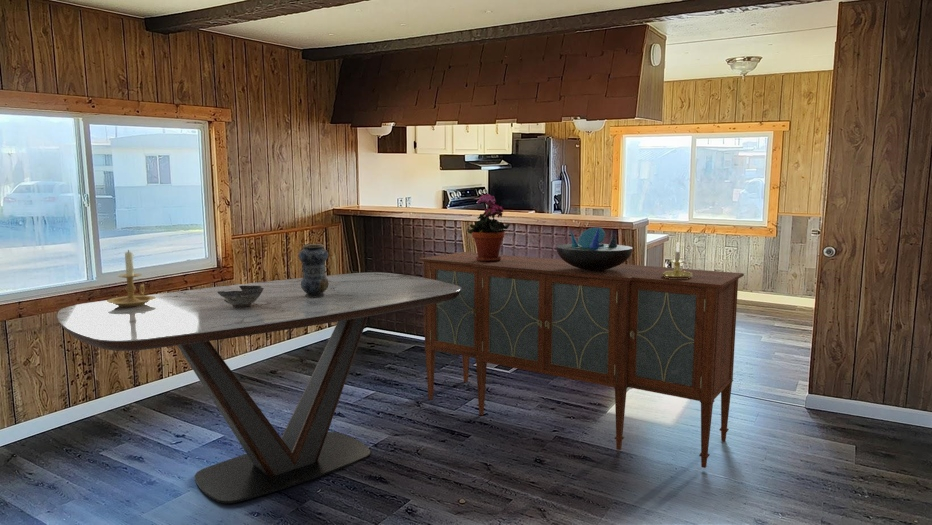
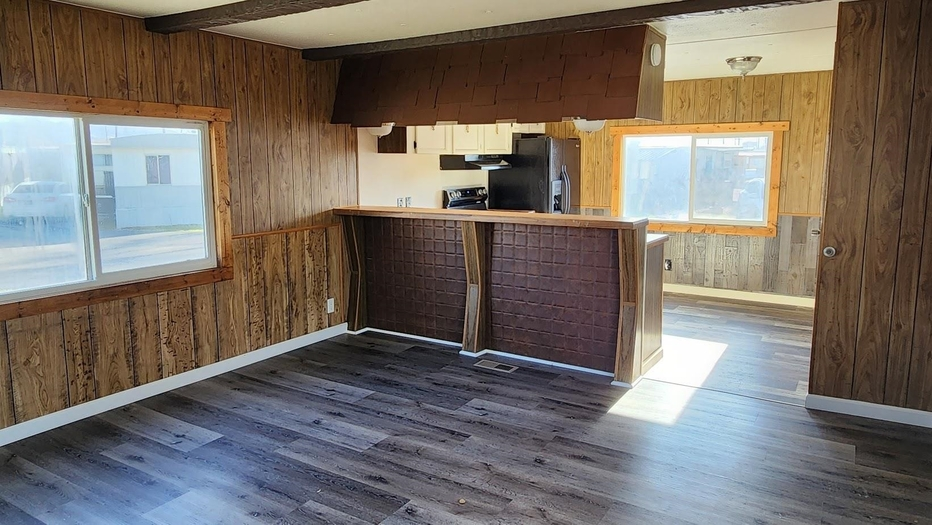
- vase (314, 270)
- sideboard (562, 344)
- candle holder (130, 277)
- dining table (303, 392)
- decorative bowl (594, 247)
- candle holder (678, 258)
- decorative bowl (241, 296)
- potted plant (489, 227)
